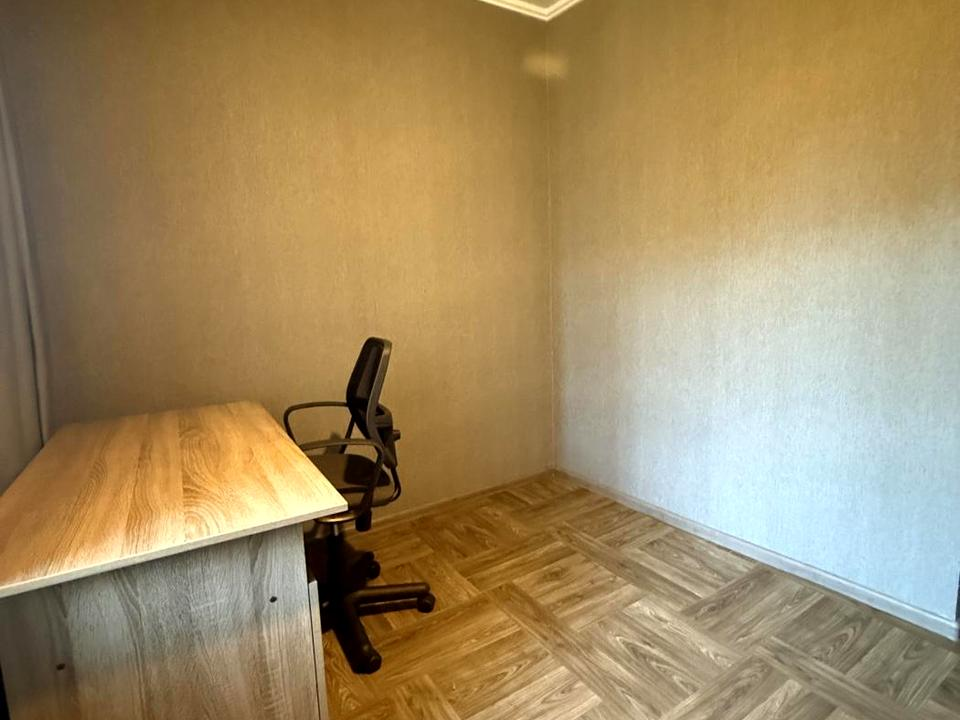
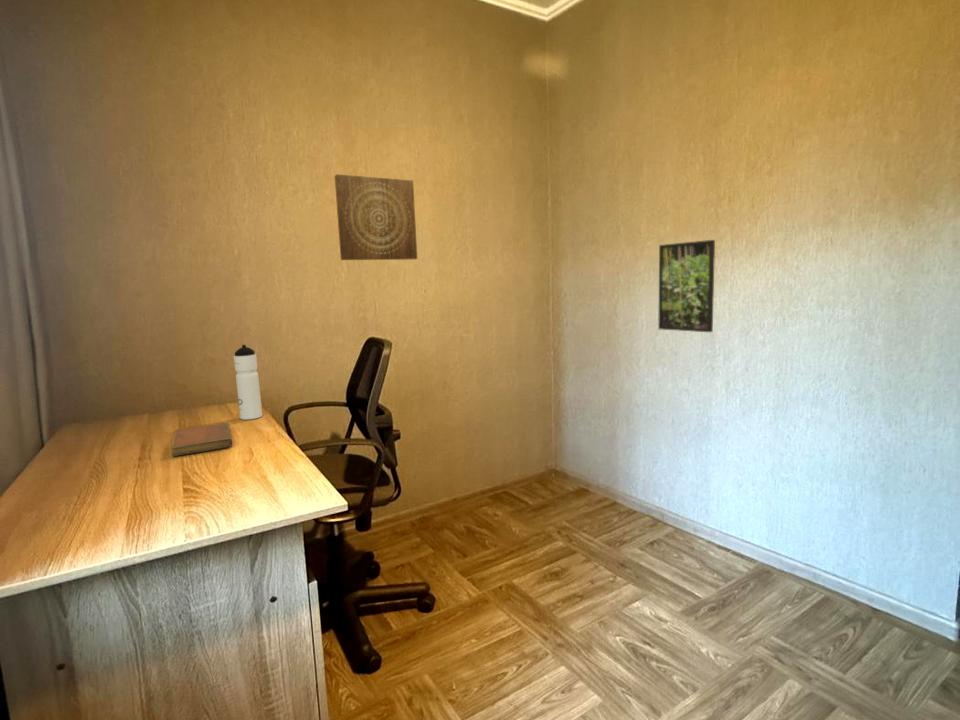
+ water bottle (247, 381)
+ wall art (377, 219)
+ notebook (202, 437)
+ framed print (685, 287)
